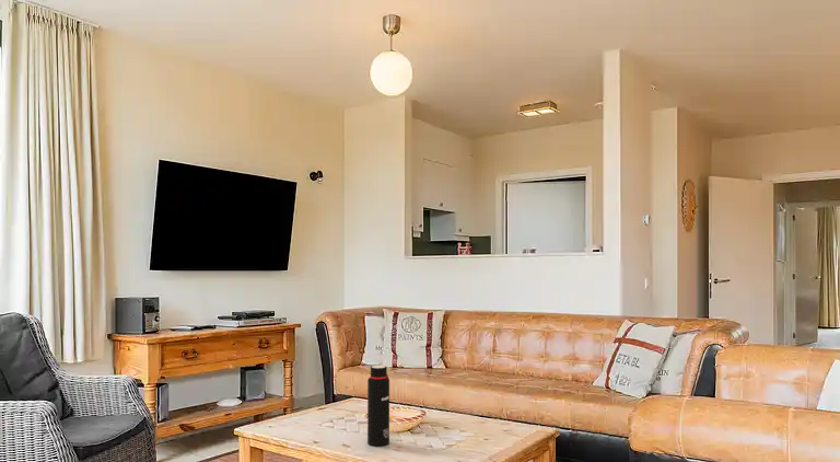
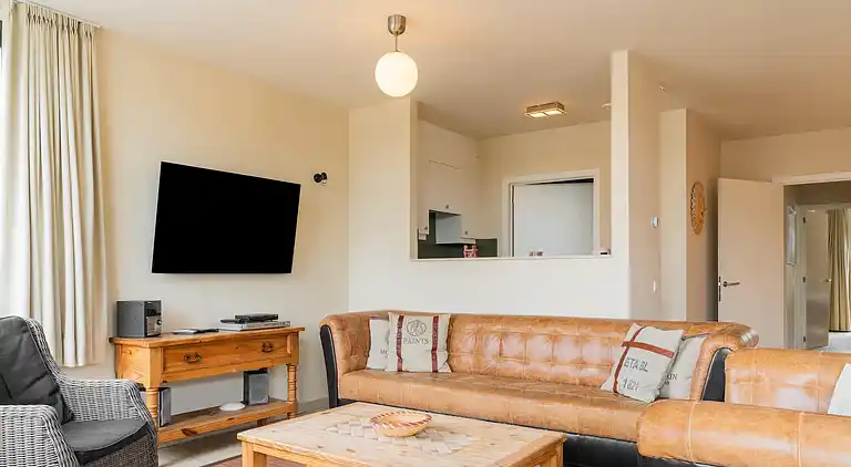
- water bottle (380, 404)
